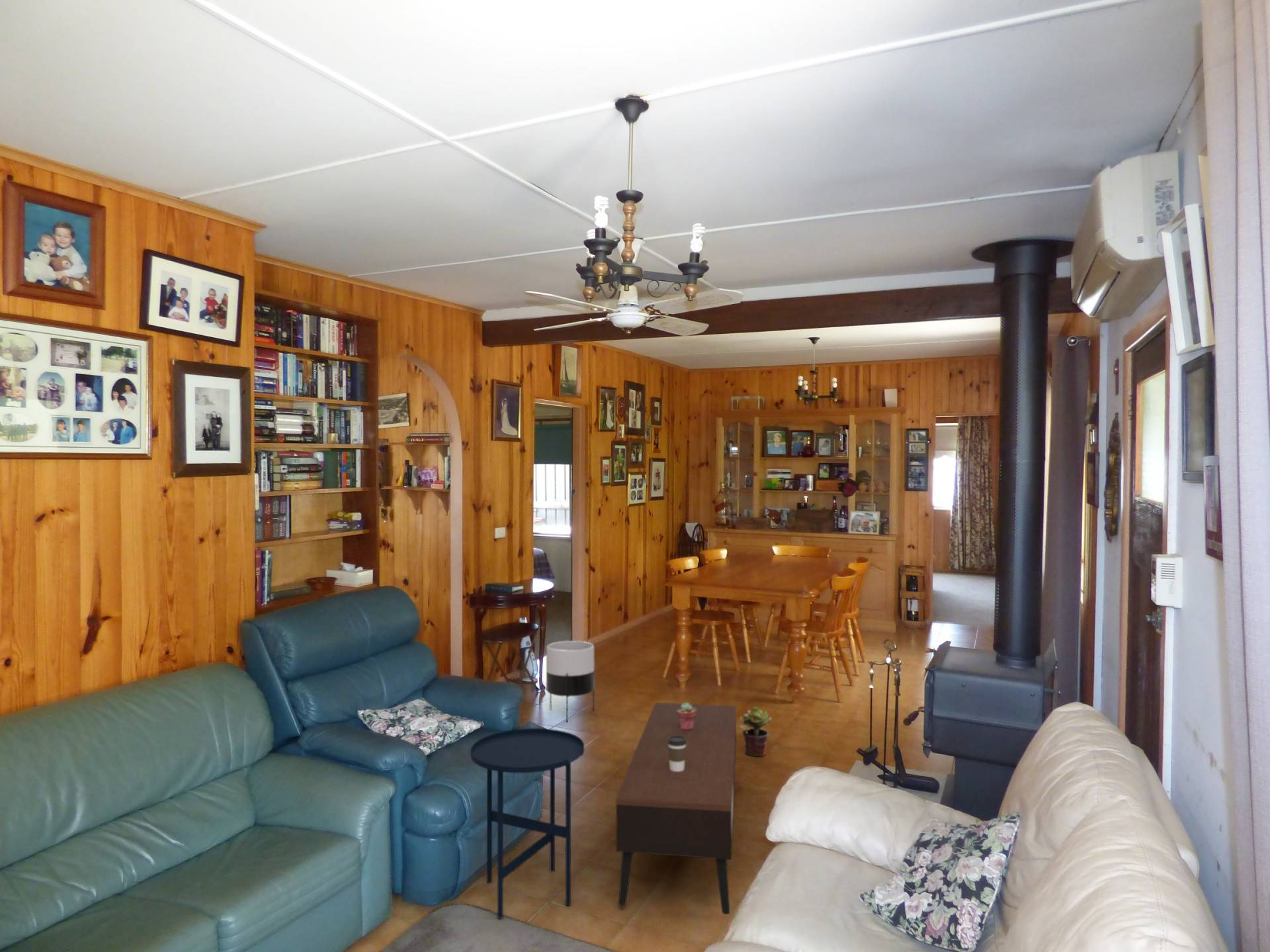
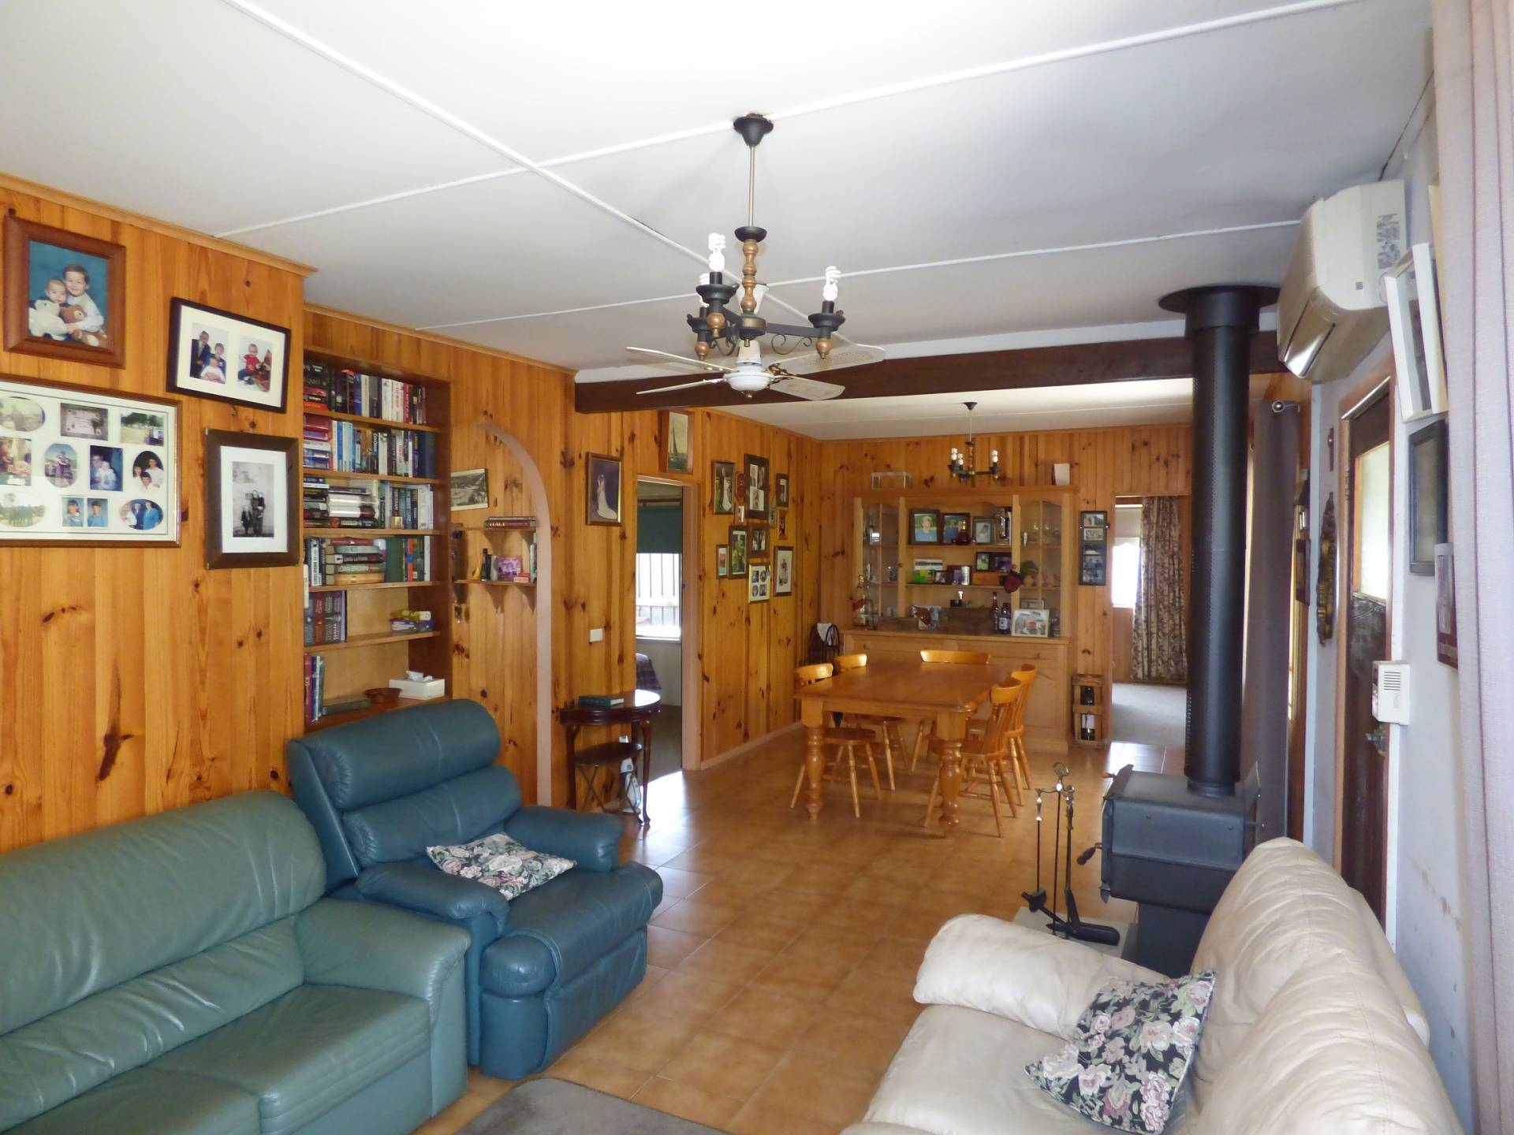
- potted plant (755, 729)
- coffee cup (677, 753)
- planter (570, 679)
- coffee table (686, 789)
- potted succulent (687, 715)
- side table (528, 819)
